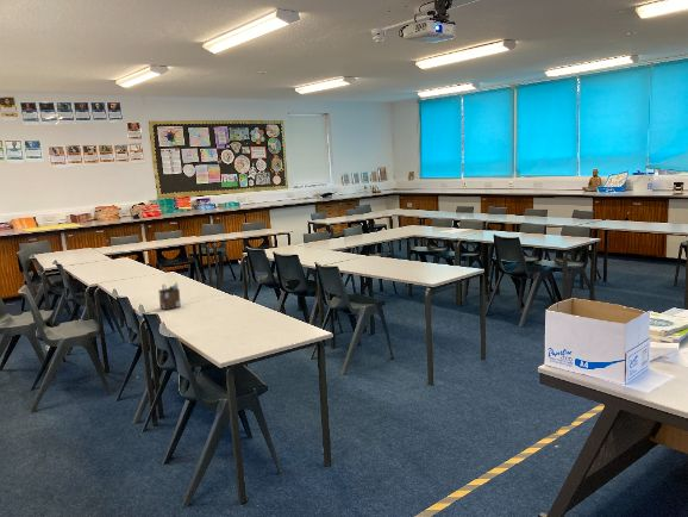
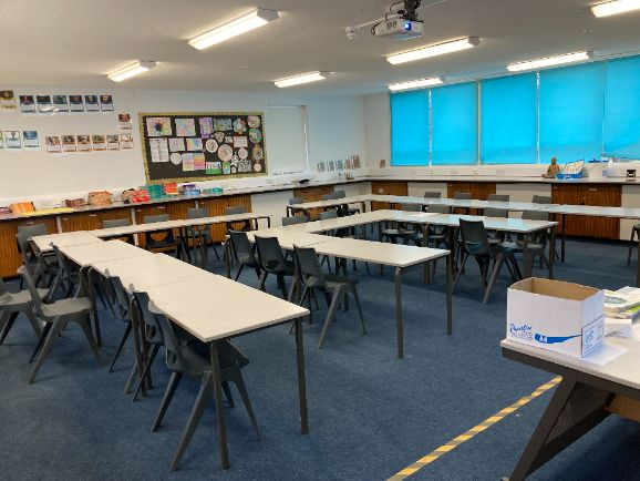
- desk organizer (169, 294)
